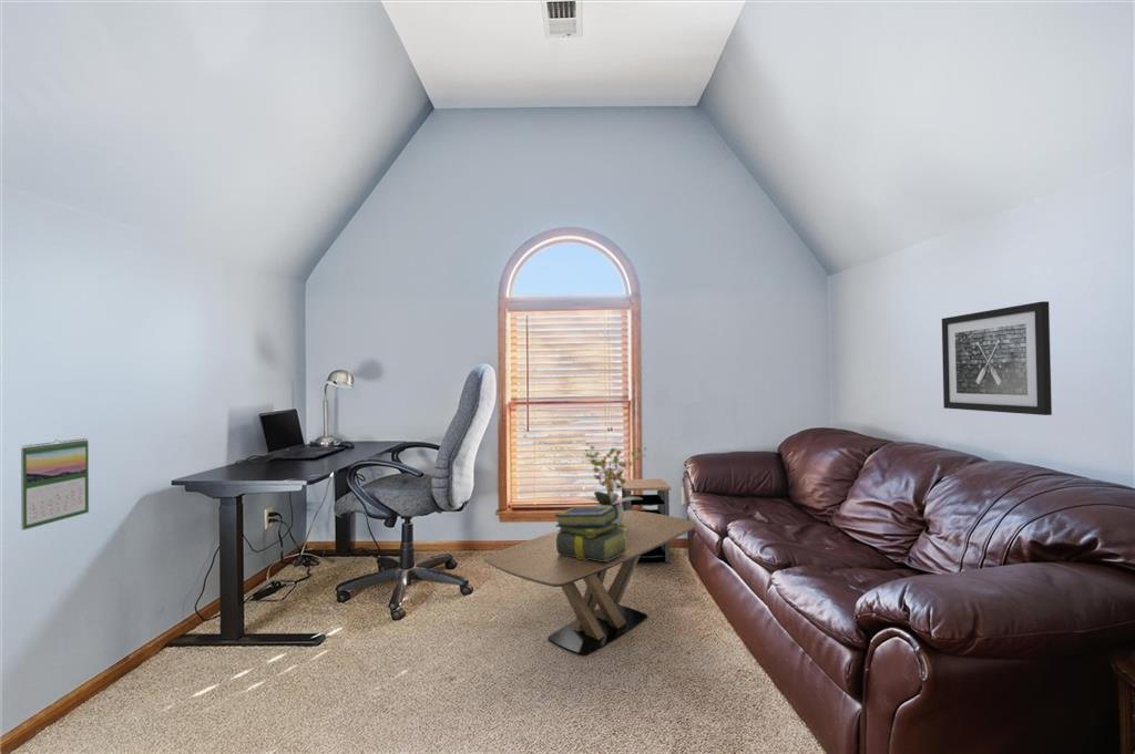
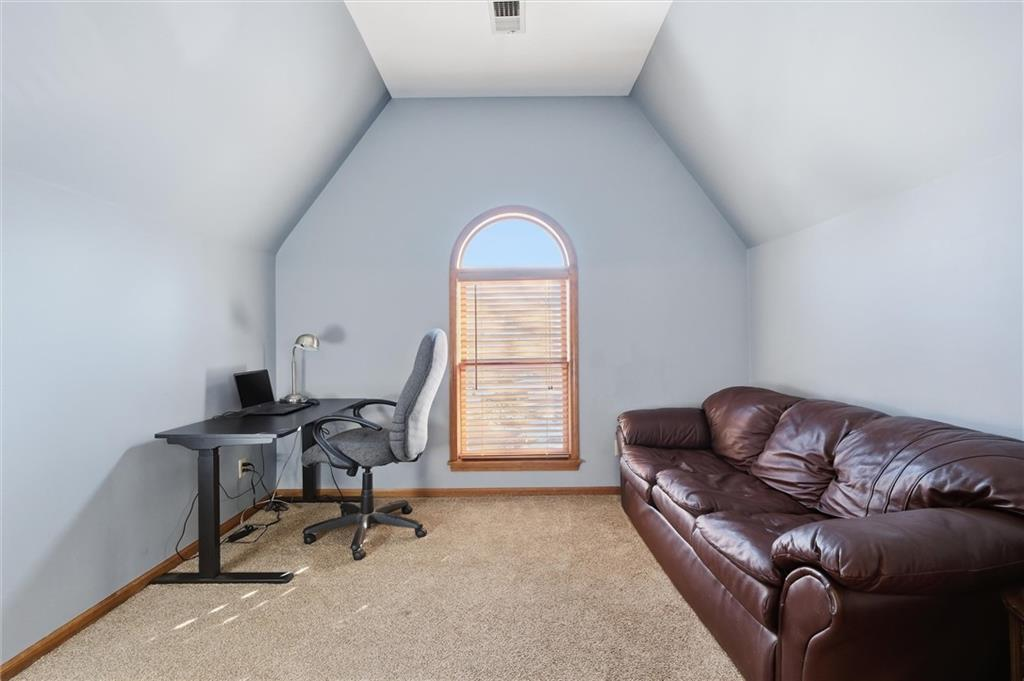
- coffee table (601, 581)
- calendar (57, 479)
- potted plant (611, 484)
- side table (646, 512)
- stack of books (589, 530)
- wall art (990, 361)
